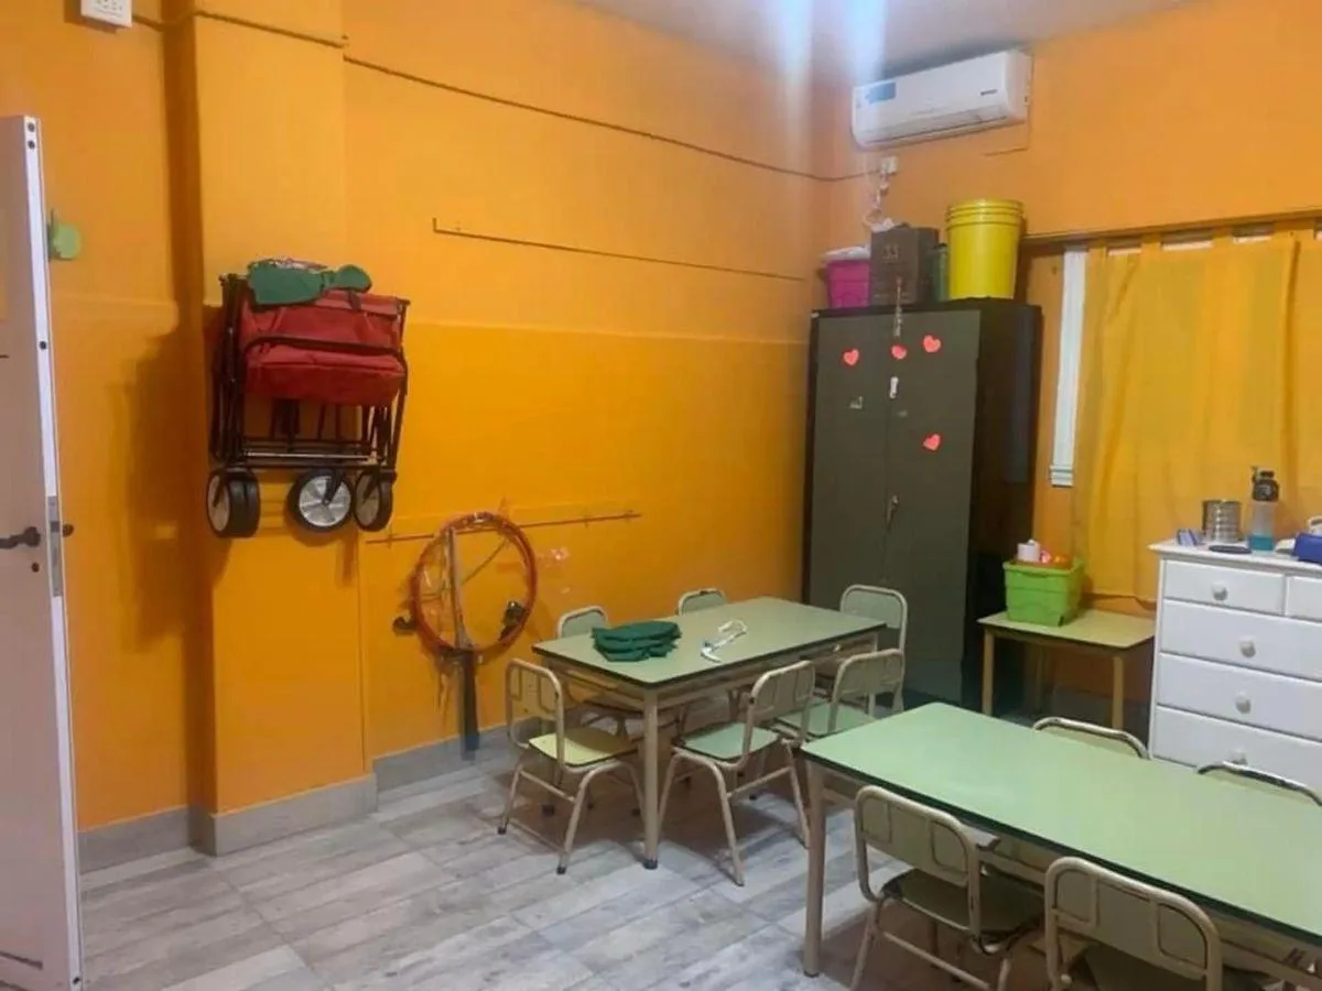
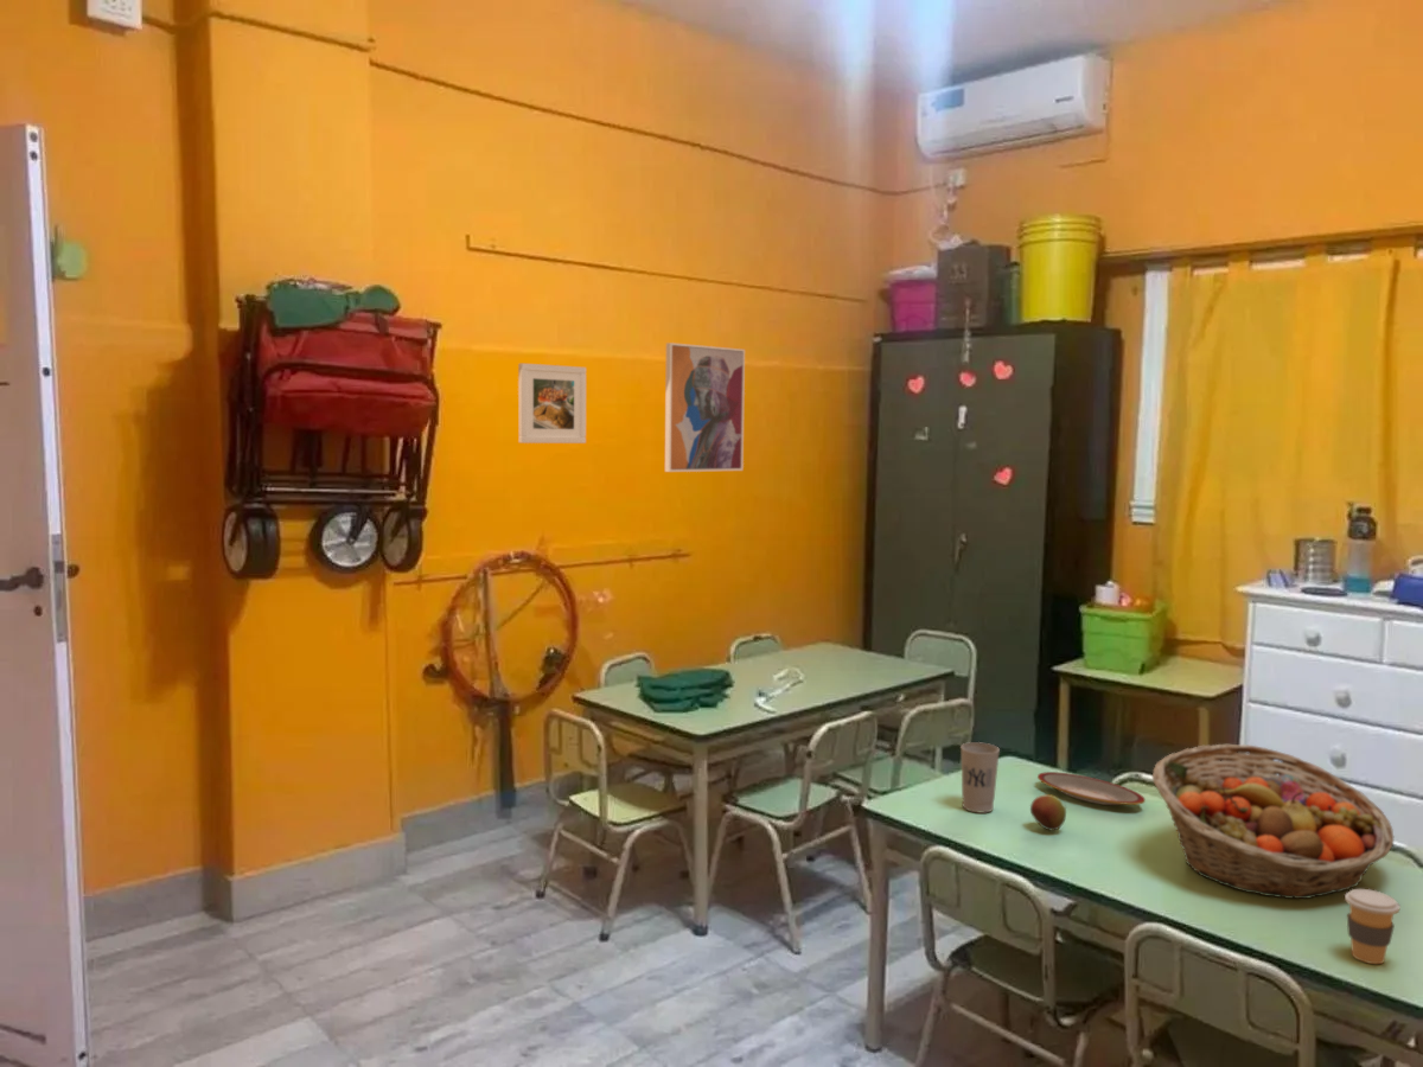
+ plate (1089, 791)
+ cup (978, 778)
+ coffee cup (1370, 927)
+ wall art (706, 409)
+ fruit basket (1268, 818)
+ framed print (553, 404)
+ apple (1048, 812)
